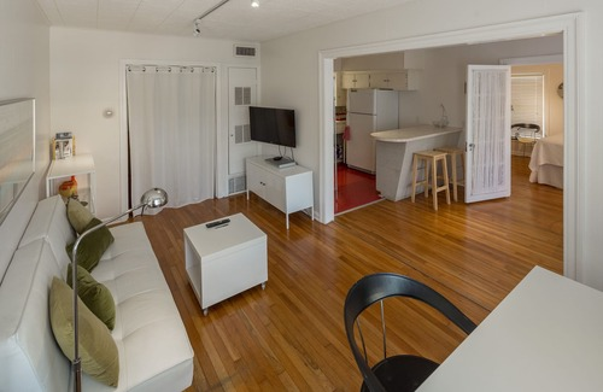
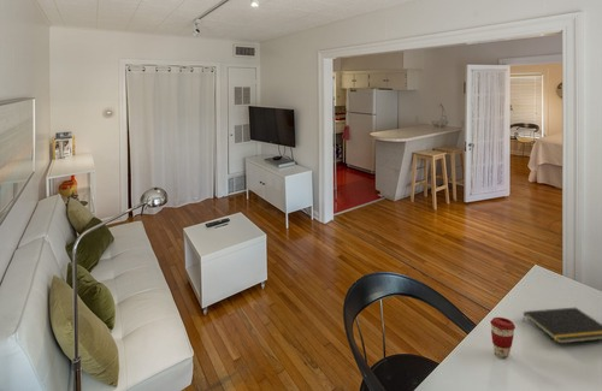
+ coffee cup (502, 337)
+ notepad (567, 324)
